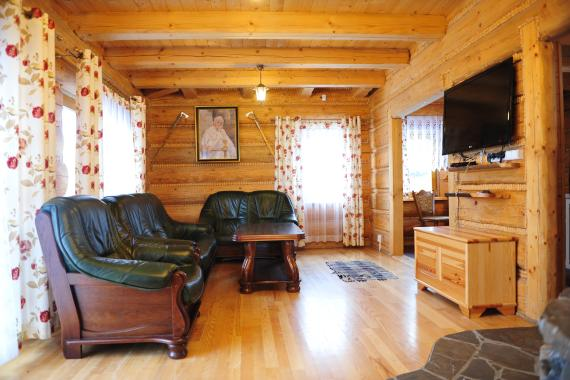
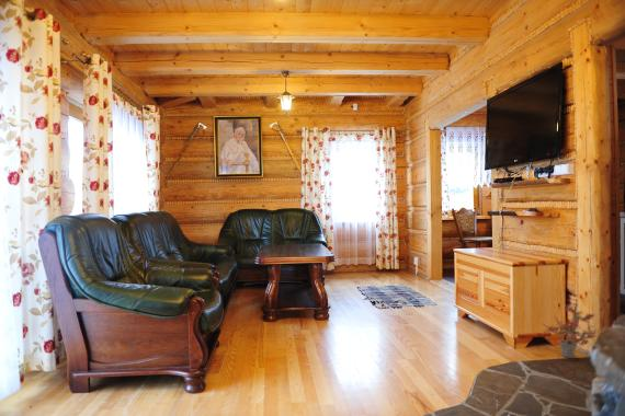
+ potted plant (570, 325)
